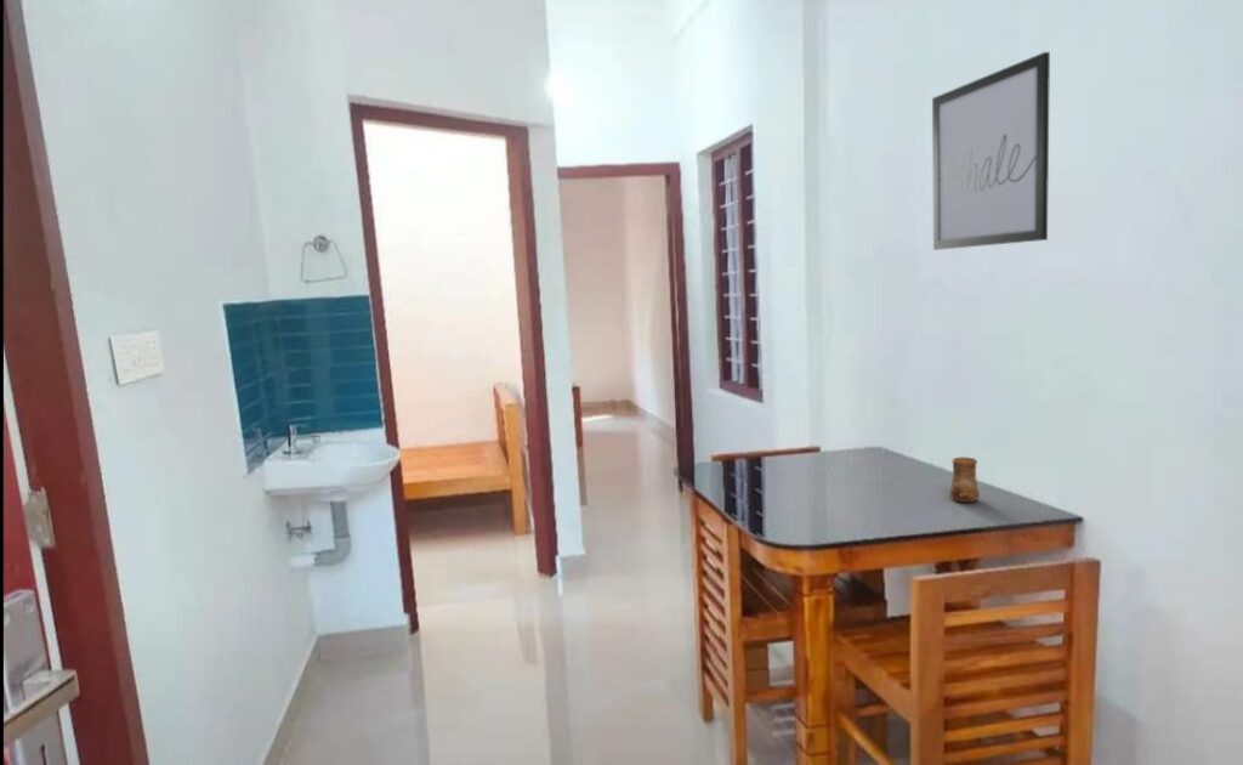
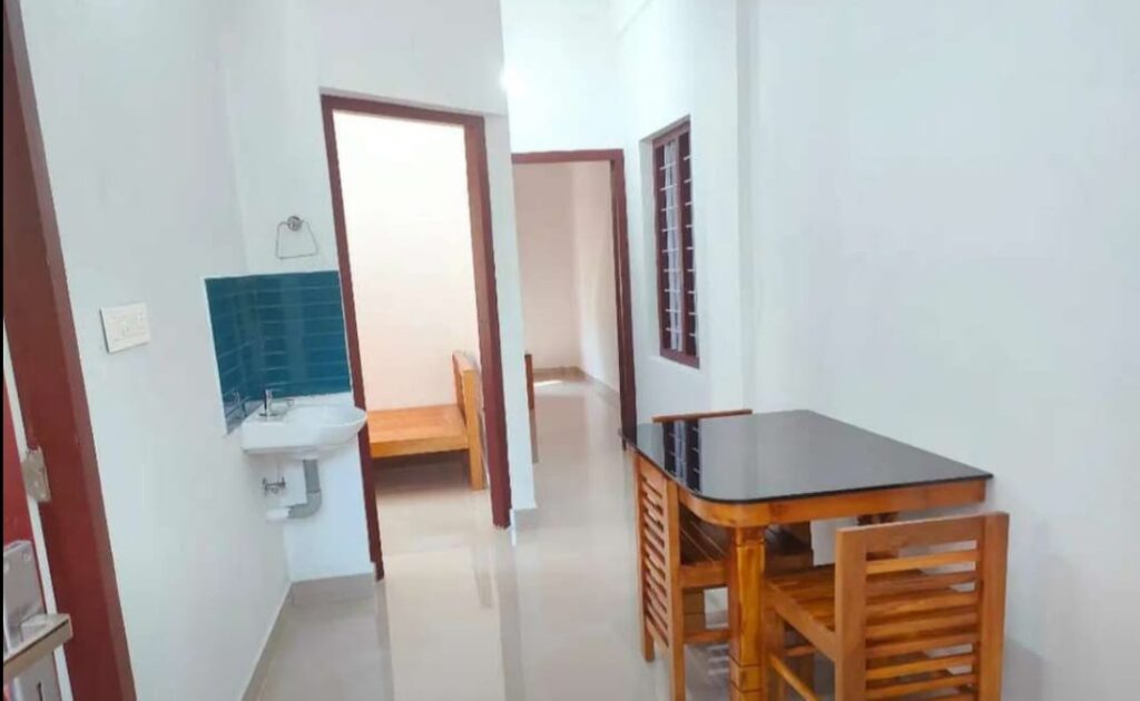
- wall art (984, 162)
- cup (964, 480)
